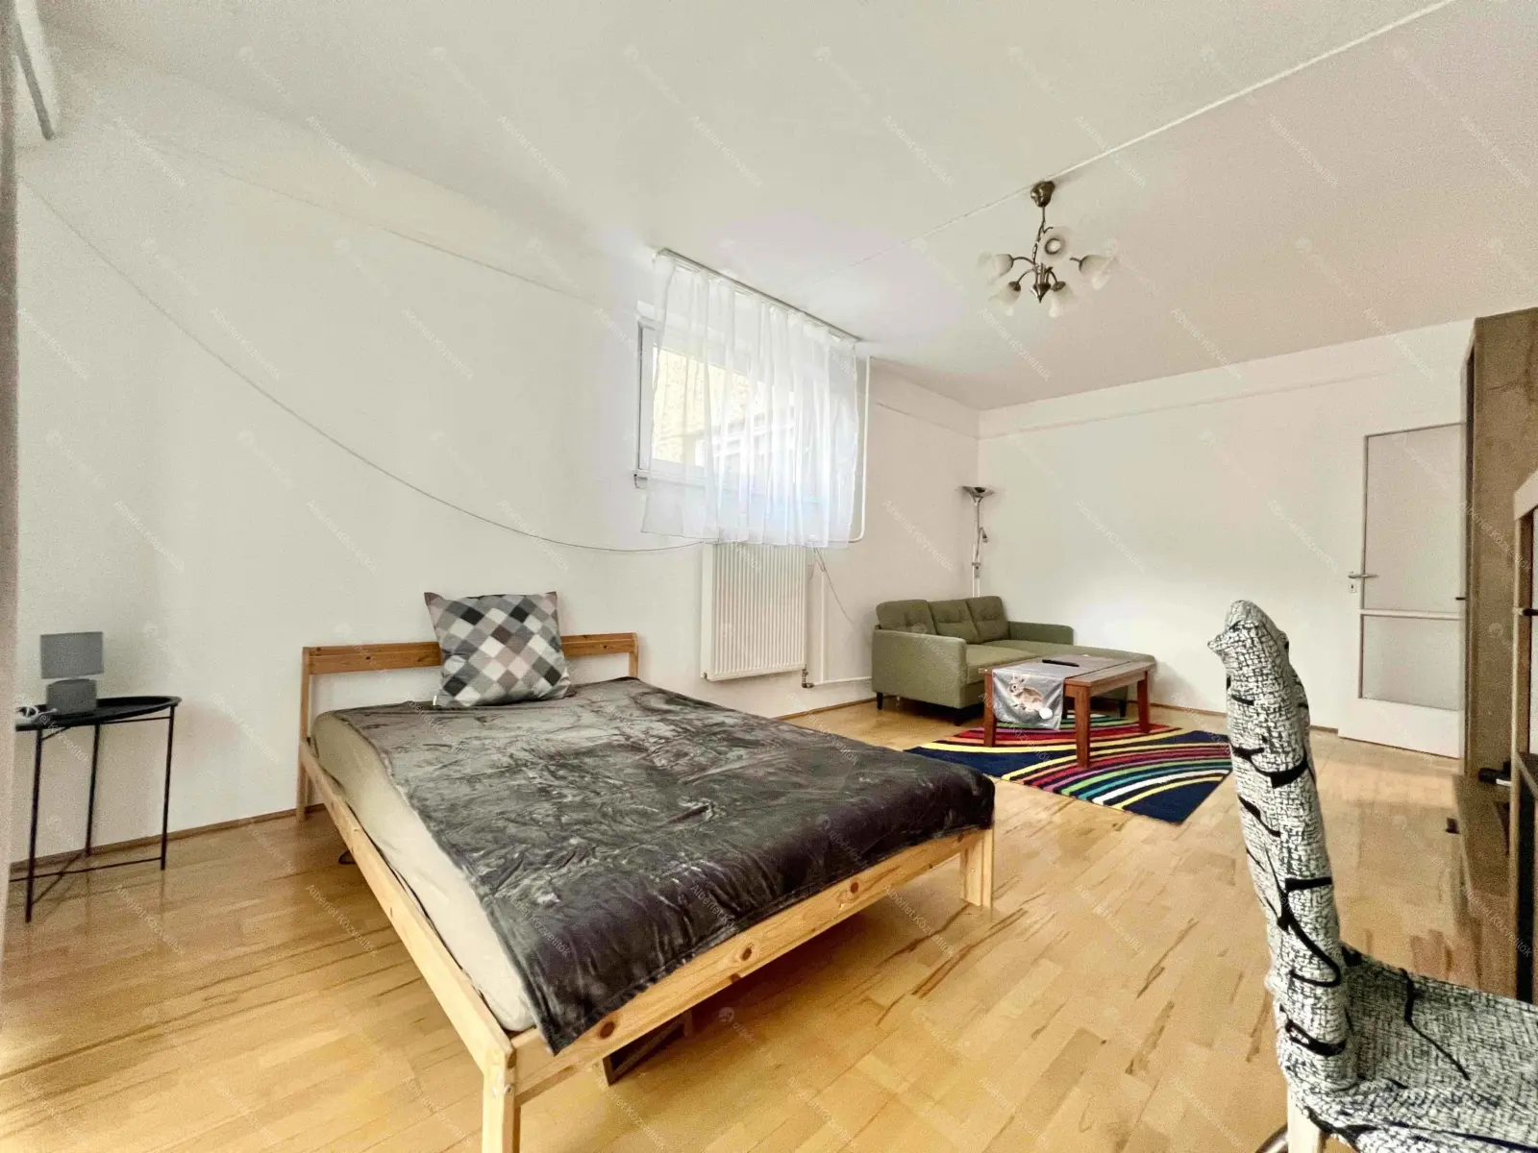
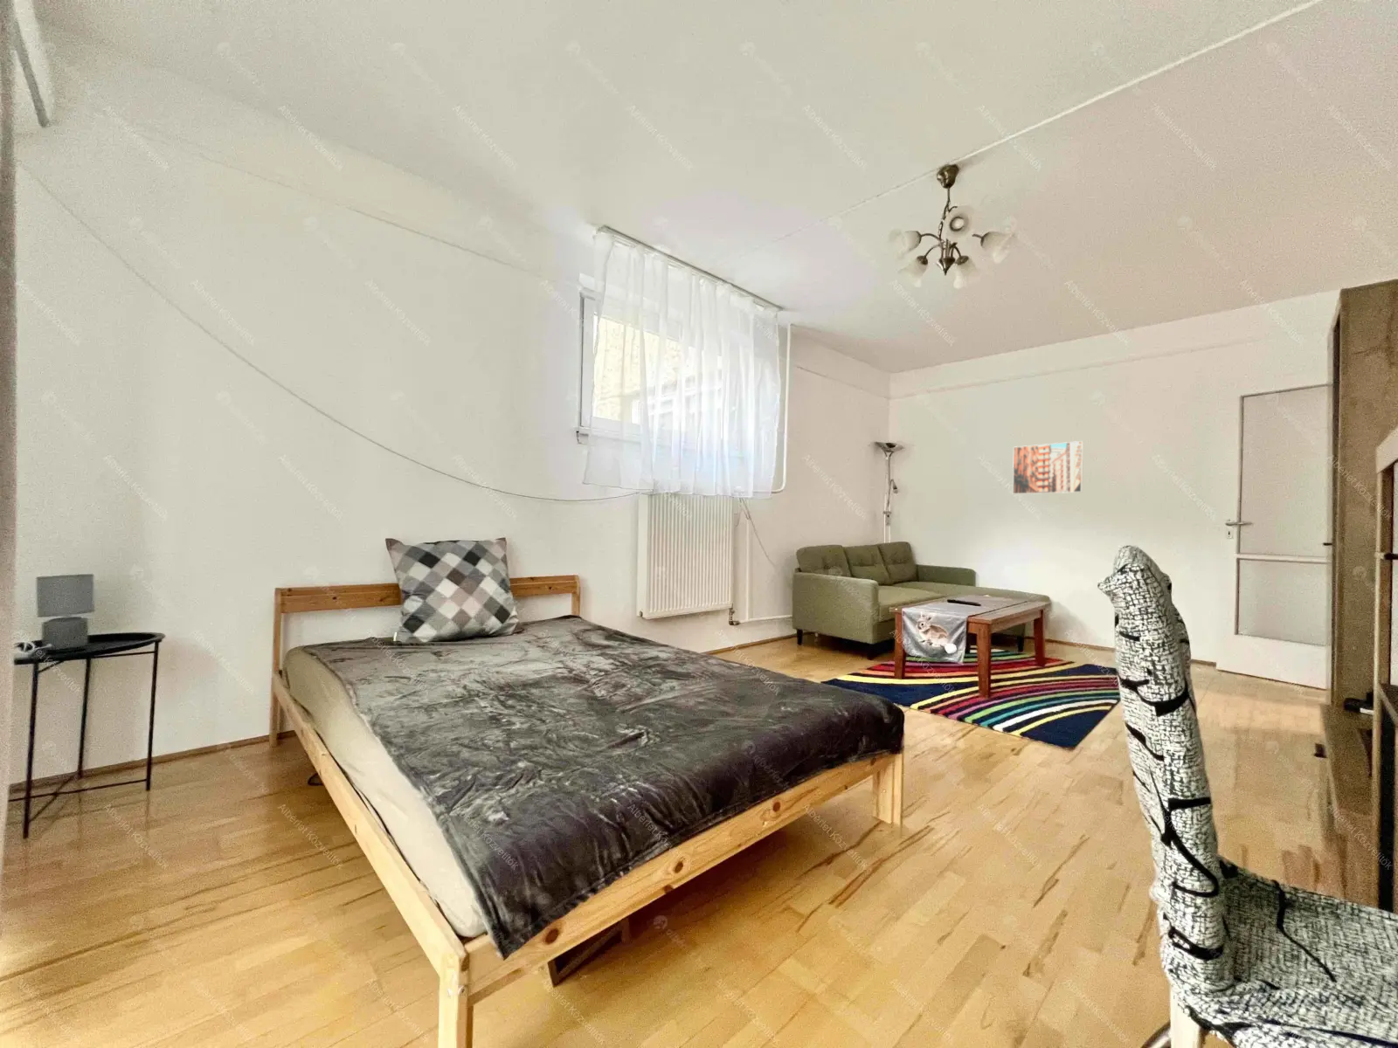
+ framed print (1046, 468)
